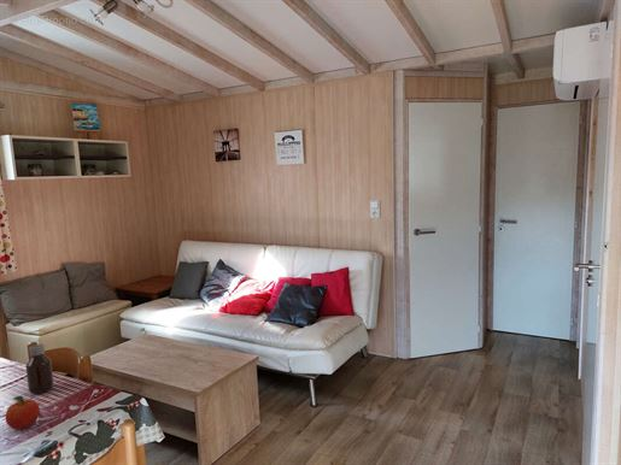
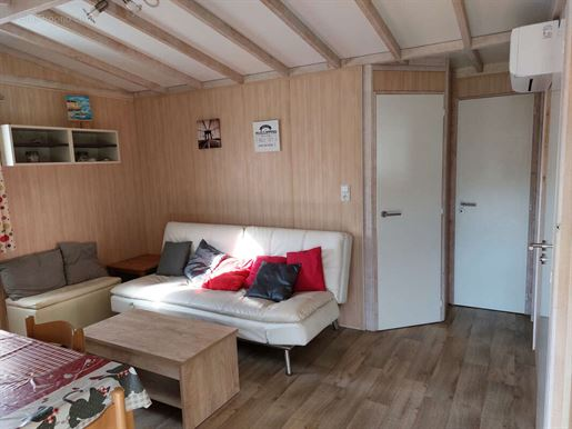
- bottle (39, 367)
- fruit (23, 411)
